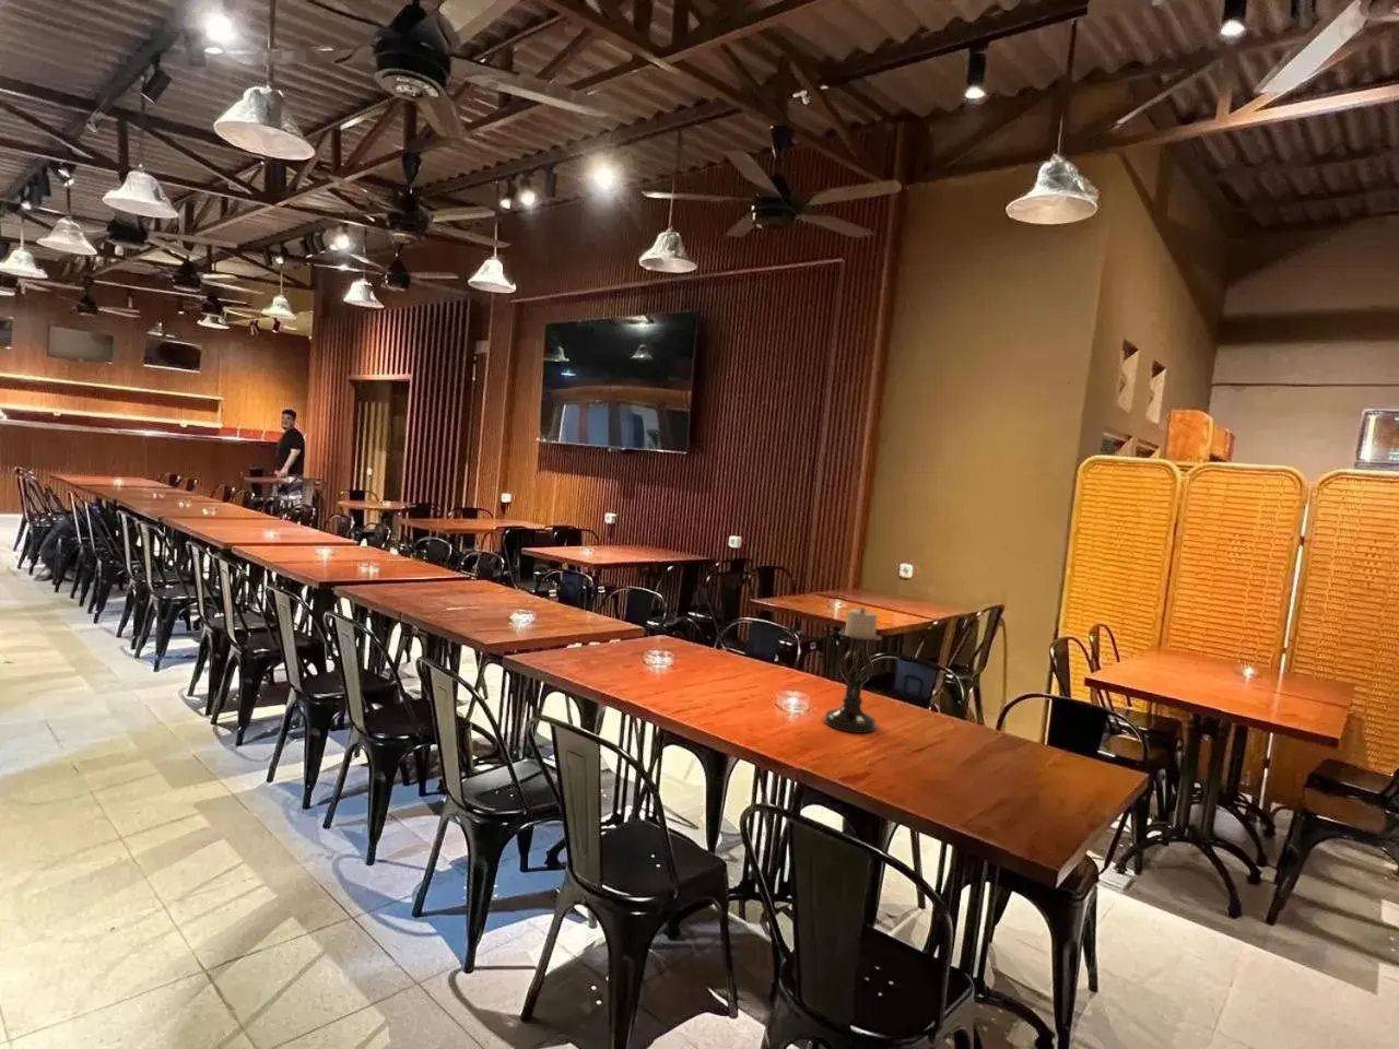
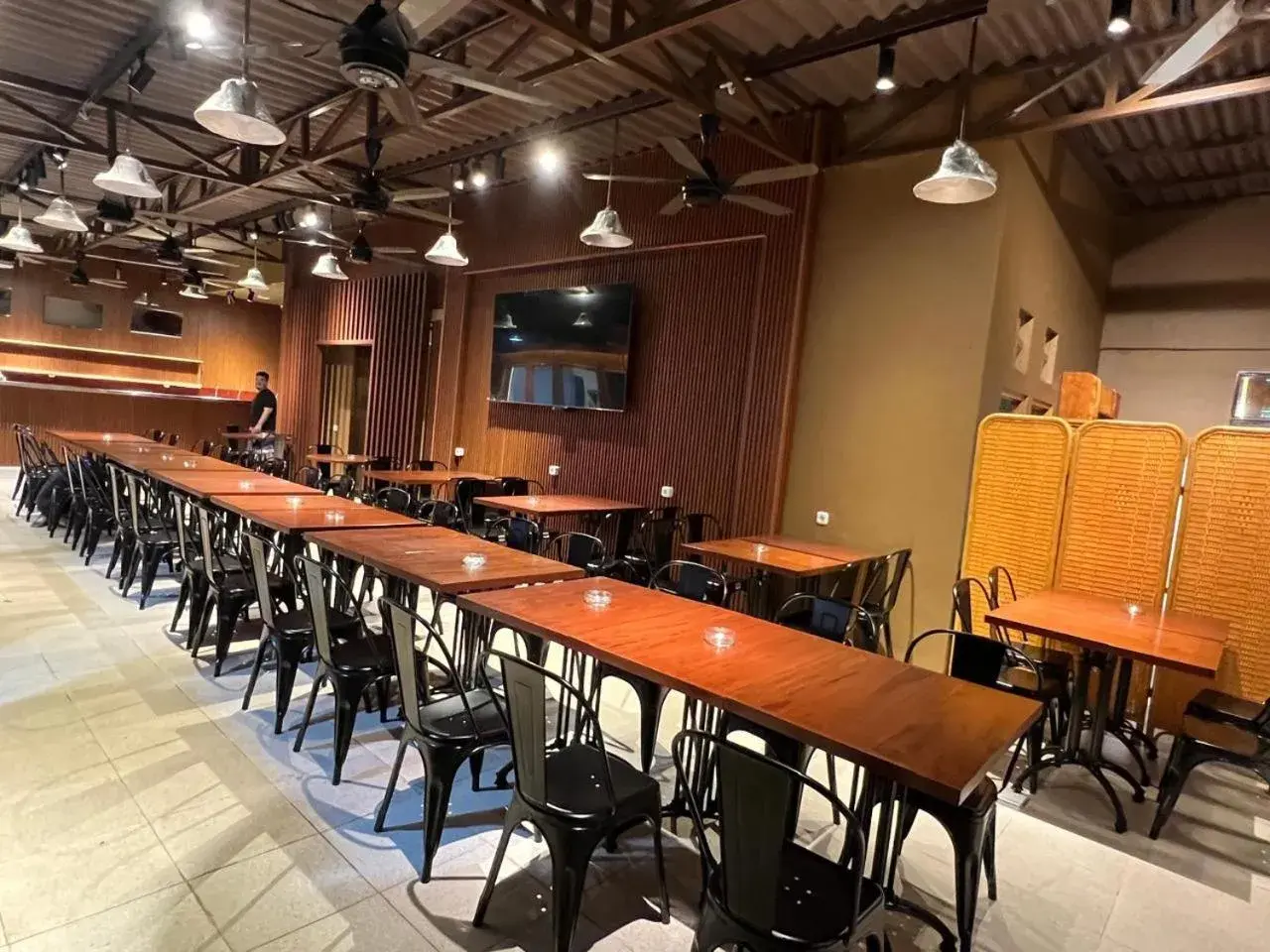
- candle holder (856, 666)
